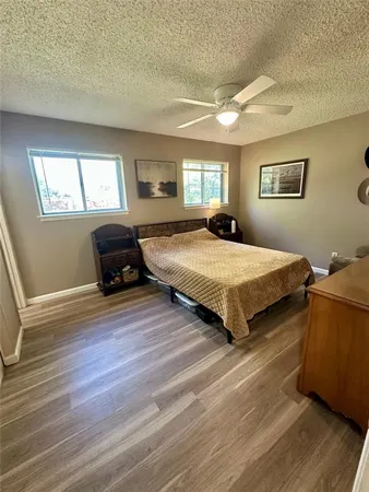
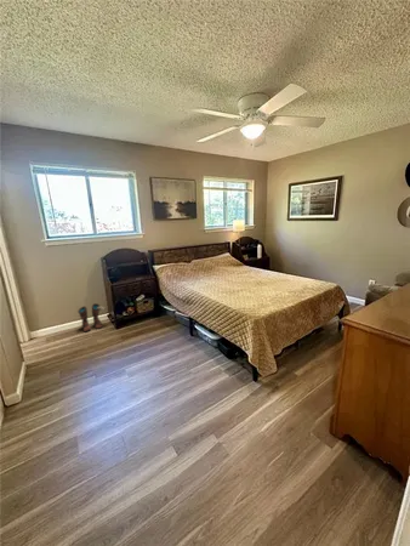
+ boots (93, 315)
